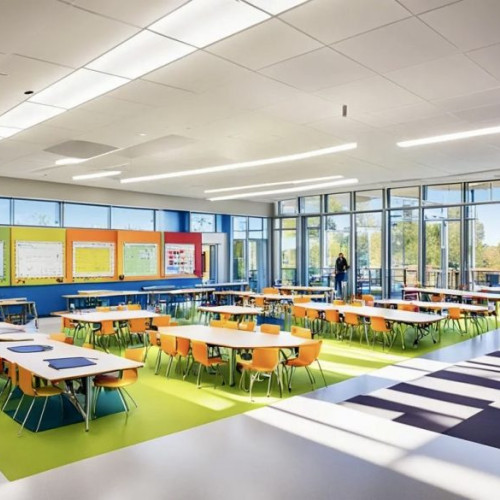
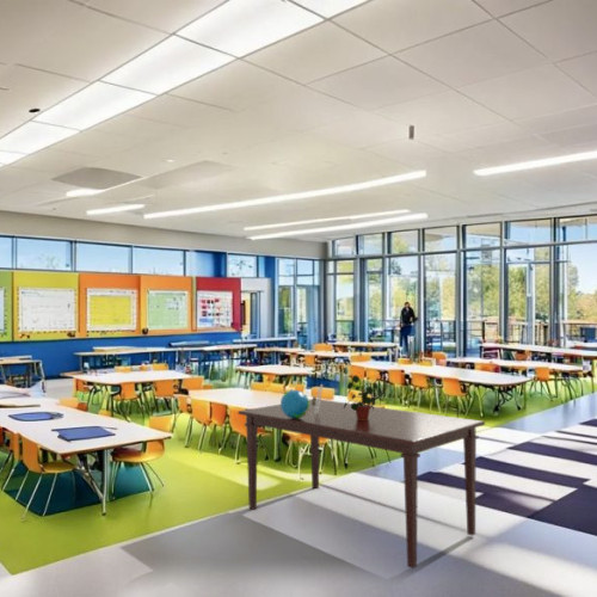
+ globe (300, 400)
+ potted plant (362, 396)
+ dining table (358, 444)
